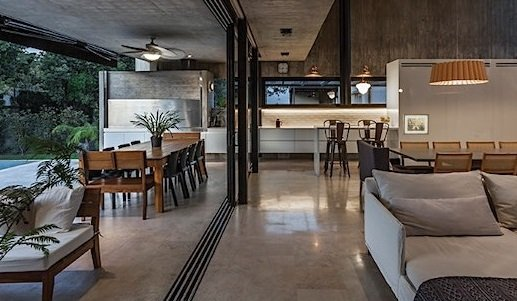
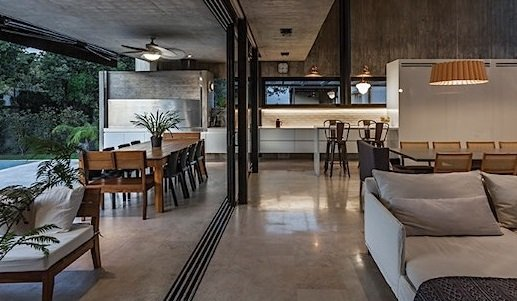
- wall art (415, 124)
